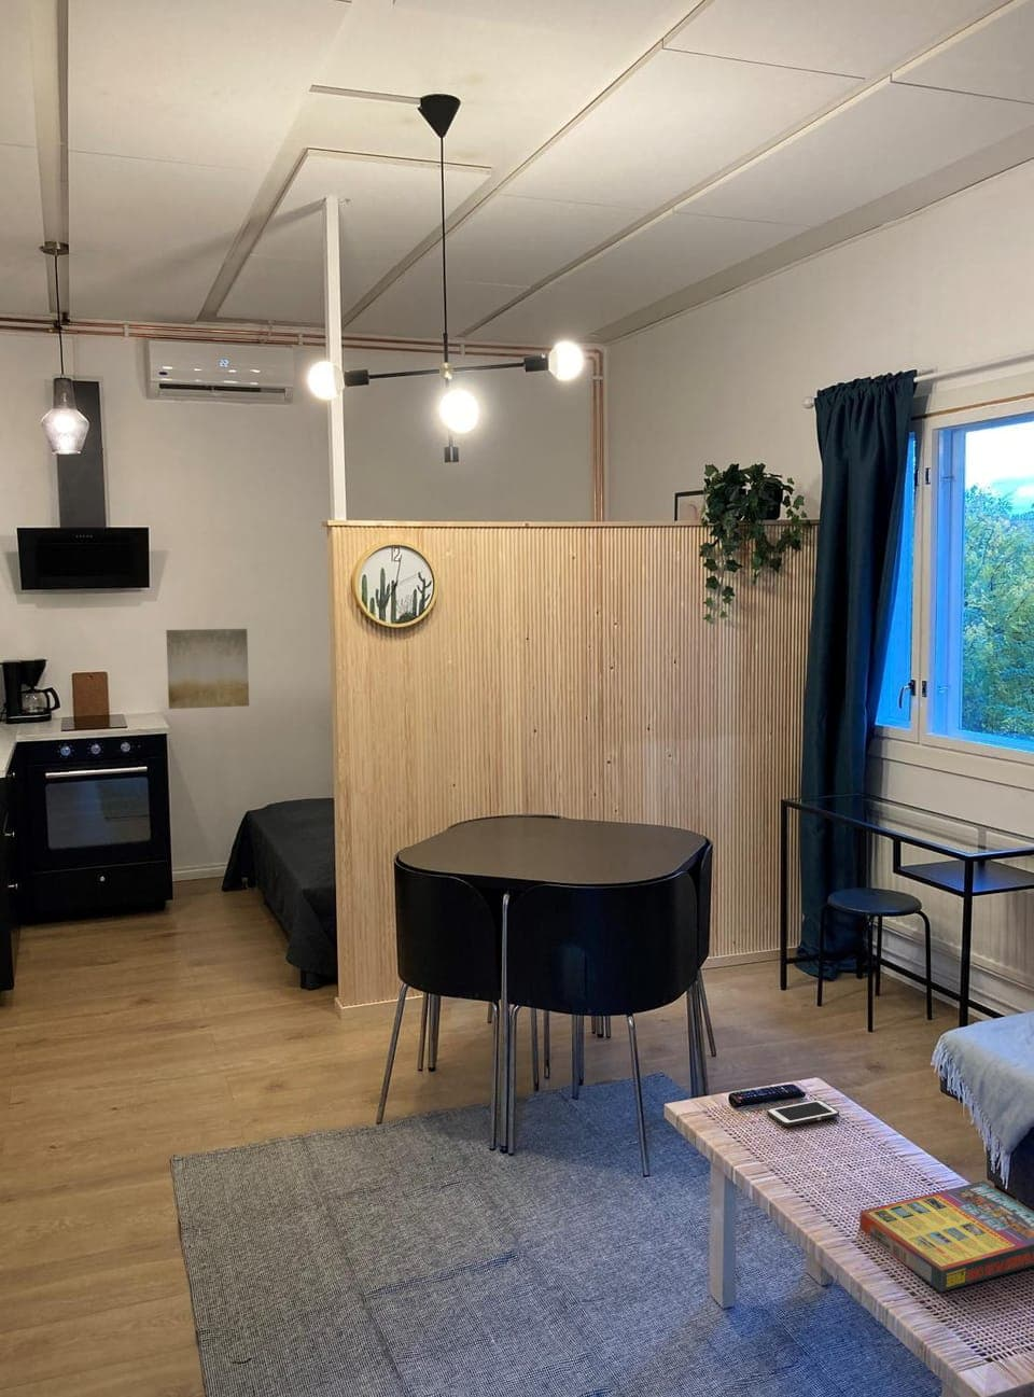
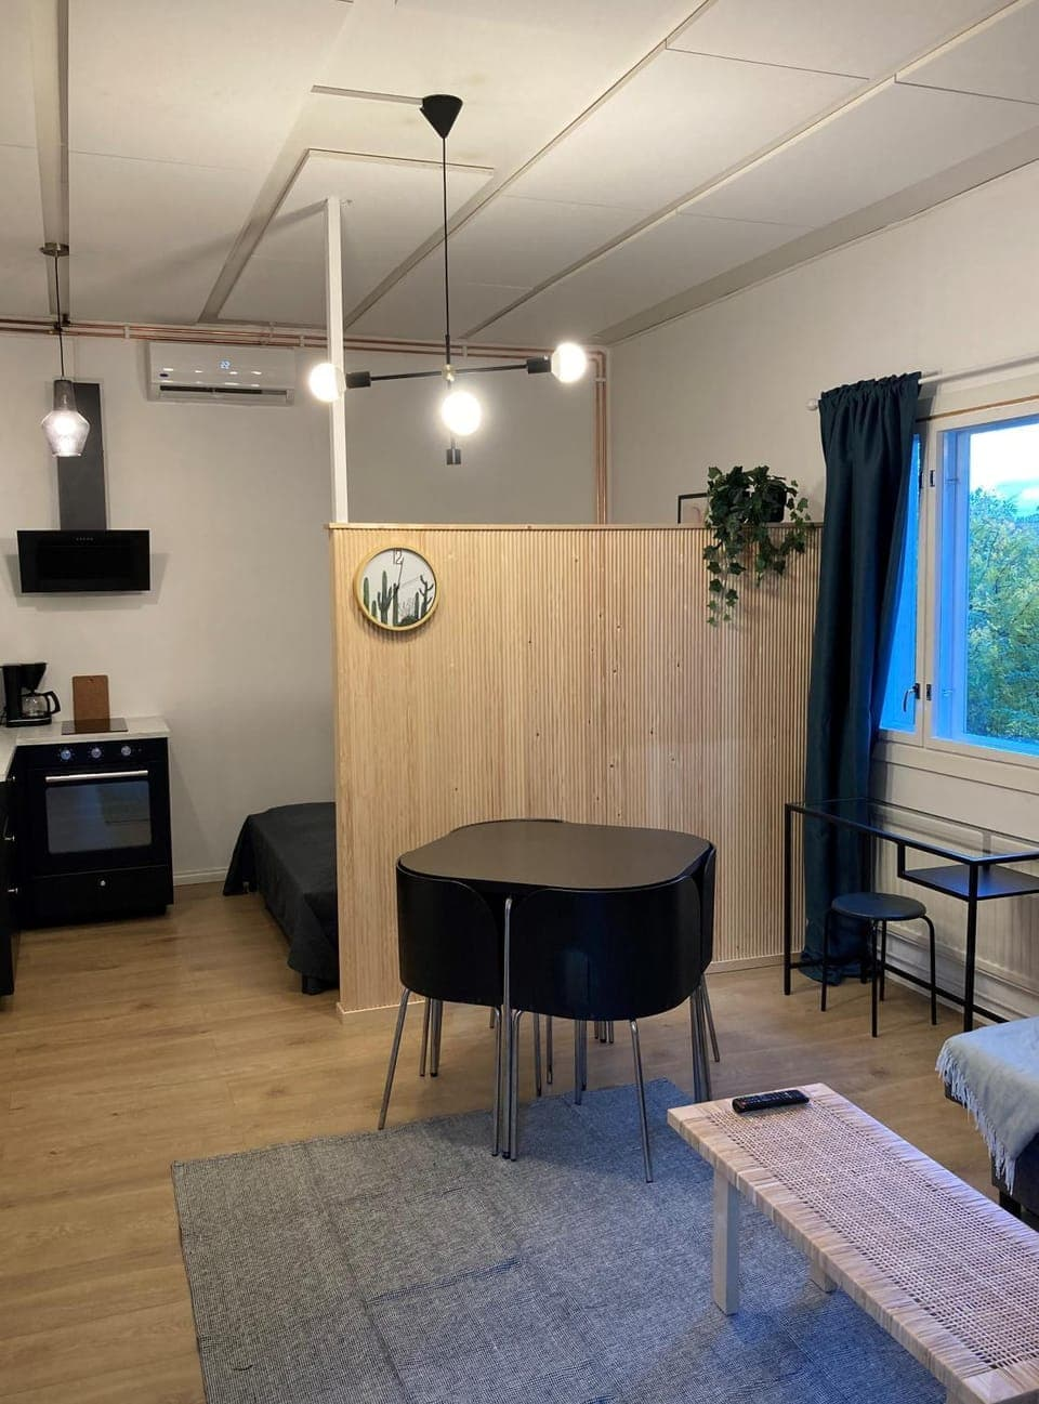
- cell phone (803, 1112)
- wall art (207, 668)
- game compilation box (963, 1232)
